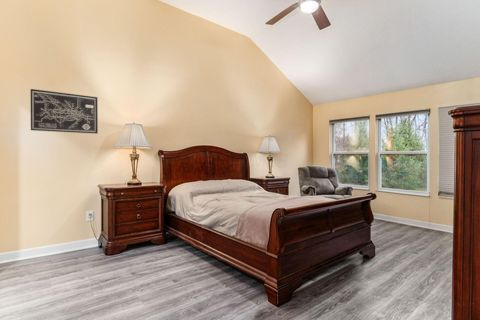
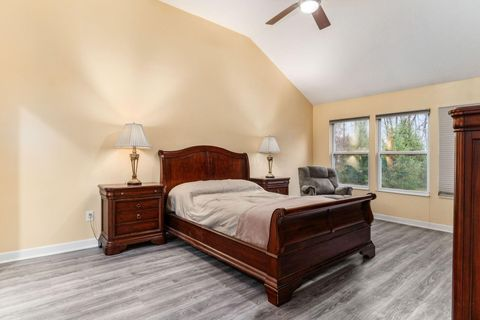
- wall art (66, 112)
